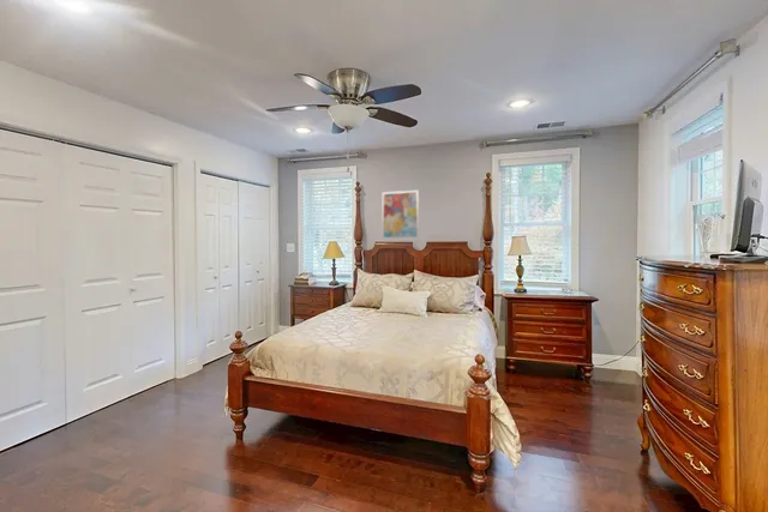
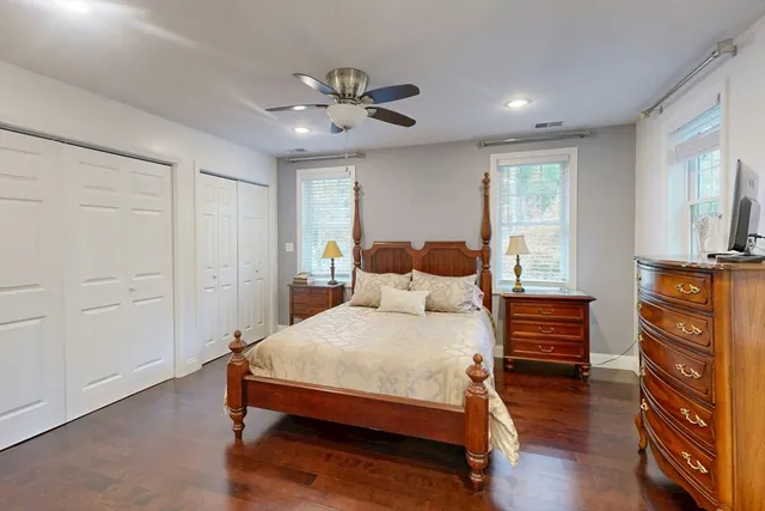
- wall art (400, 215)
